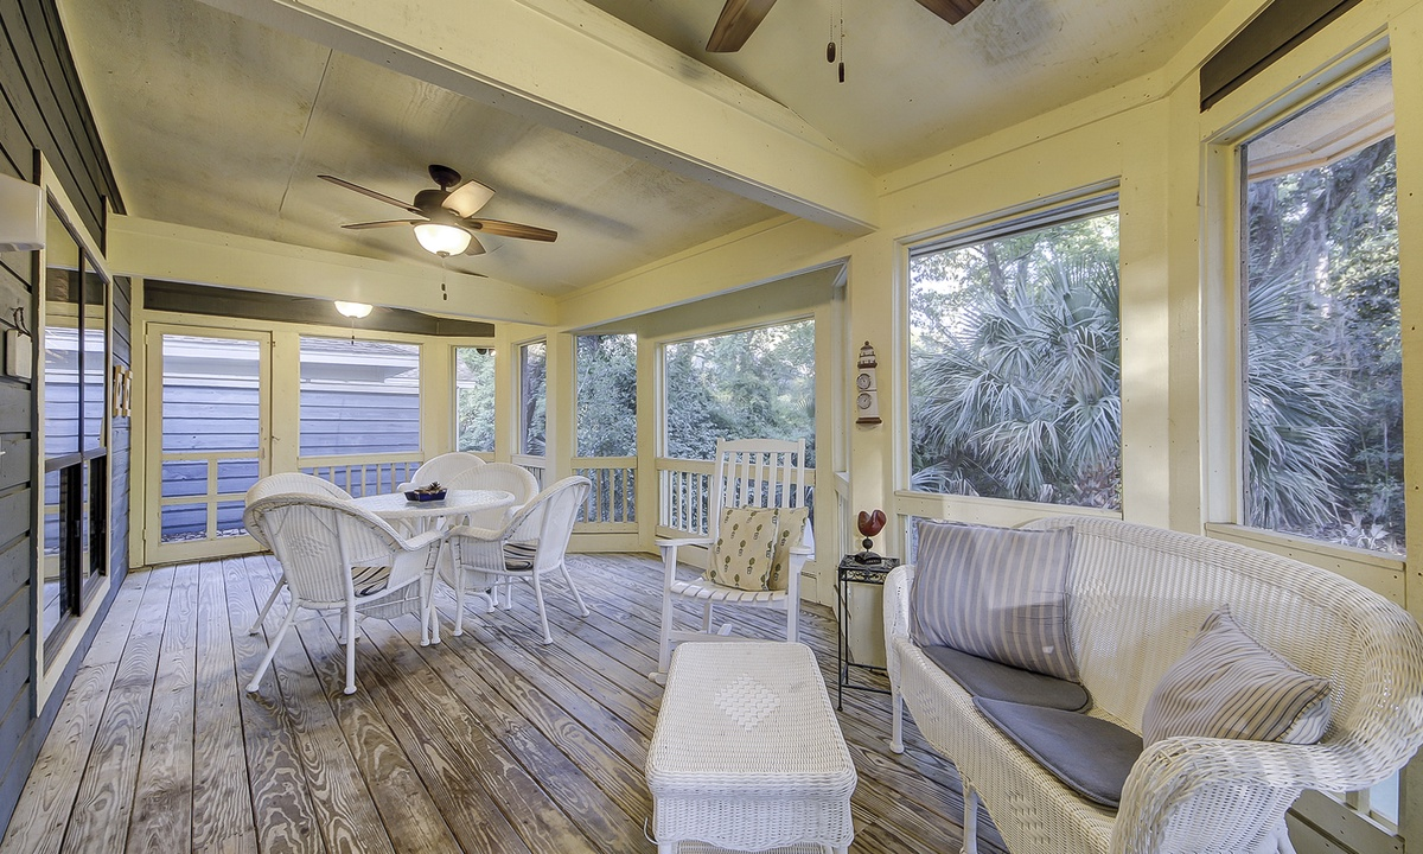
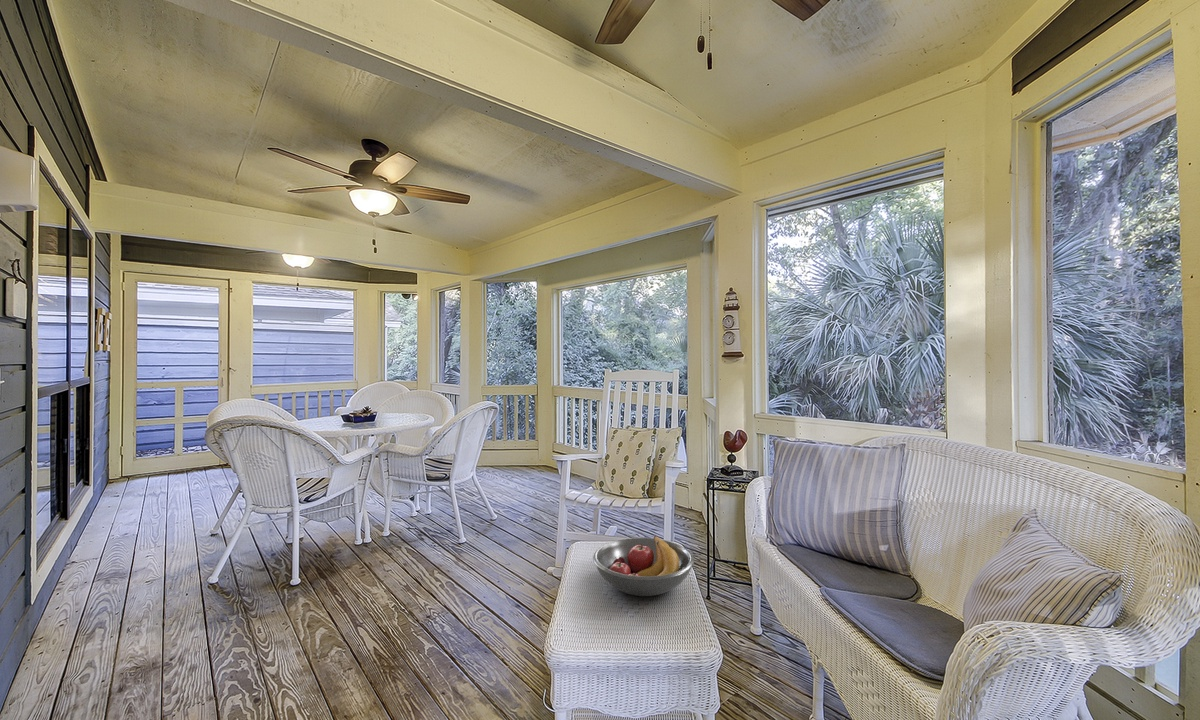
+ fruit bowl (643, 566)
